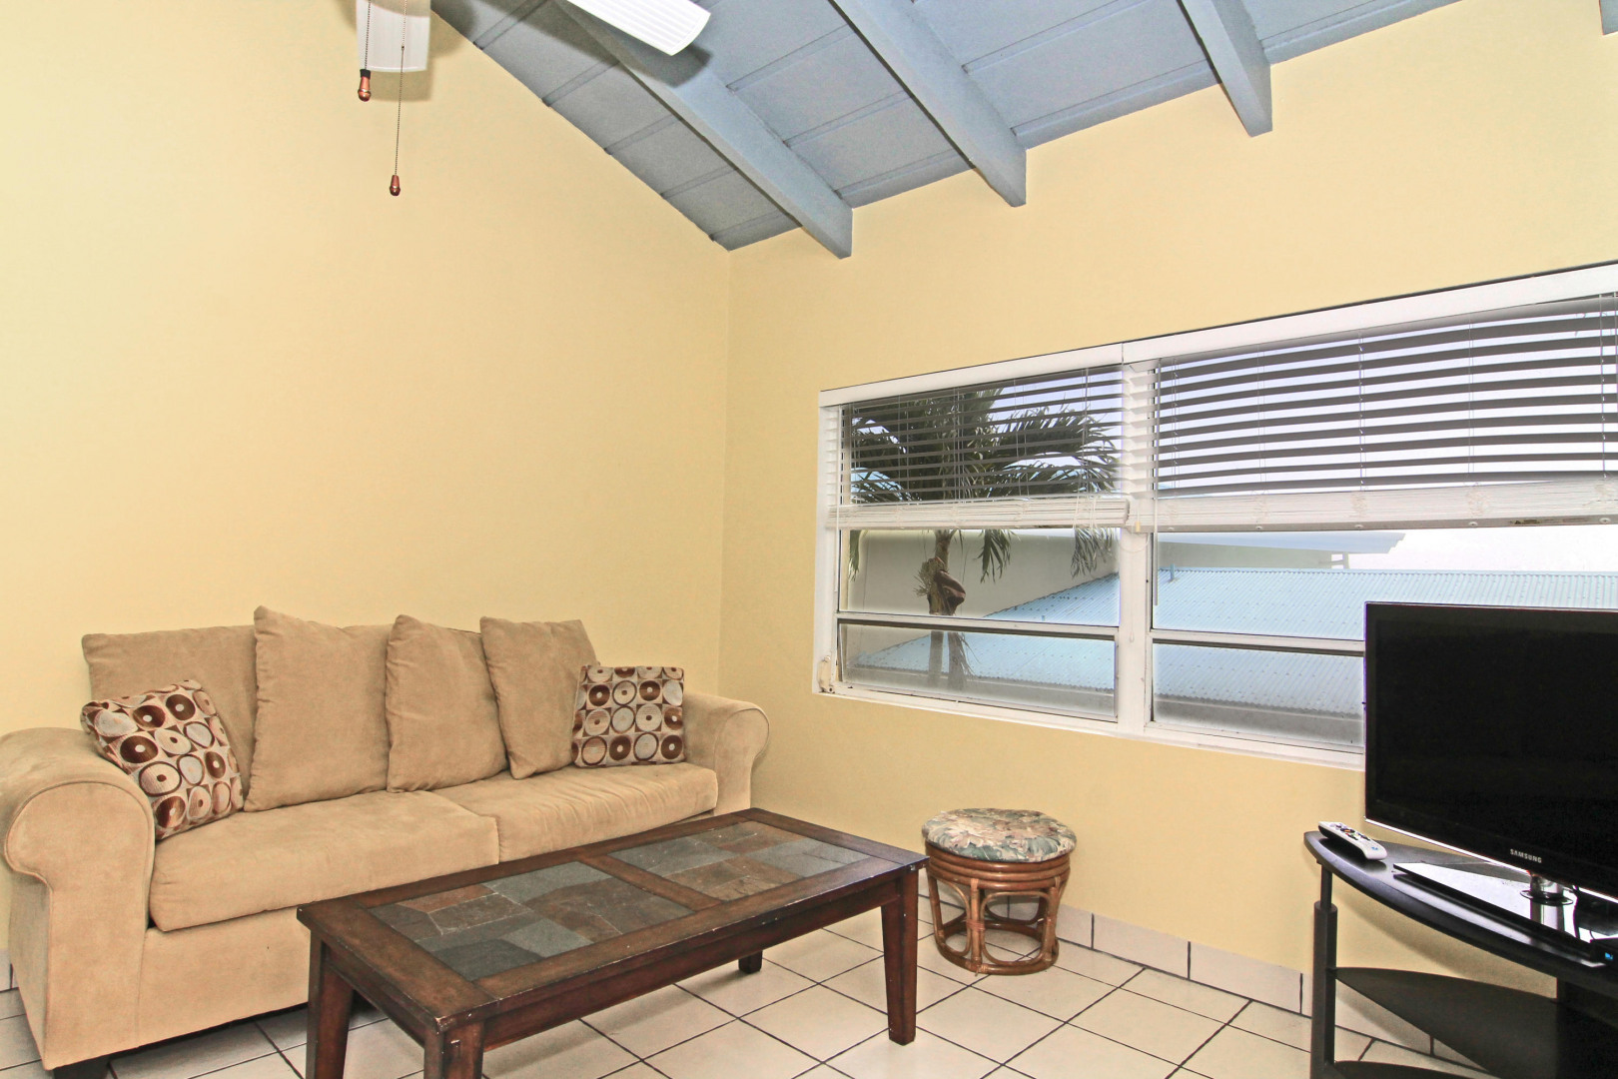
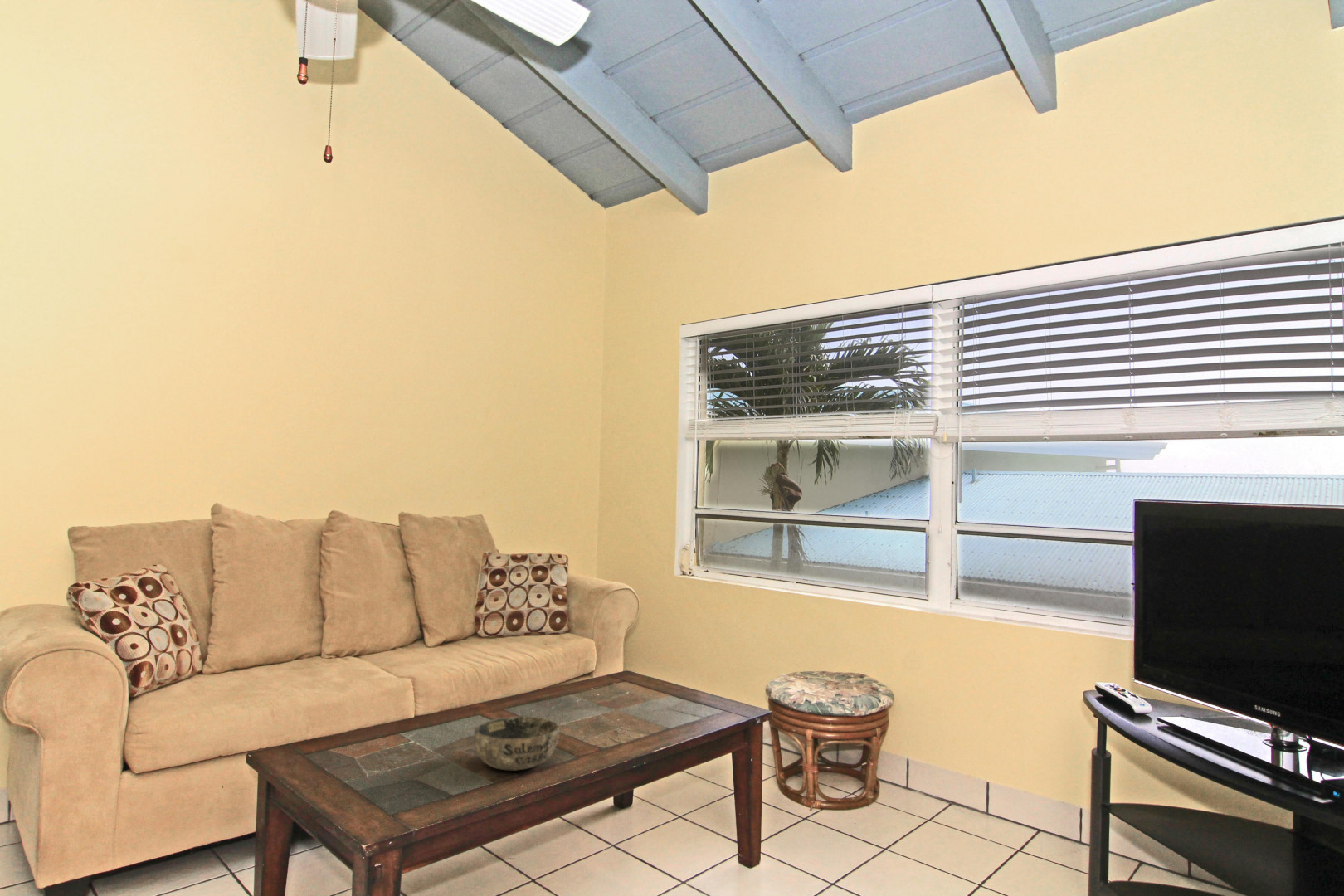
+ bowl (516, 744)
